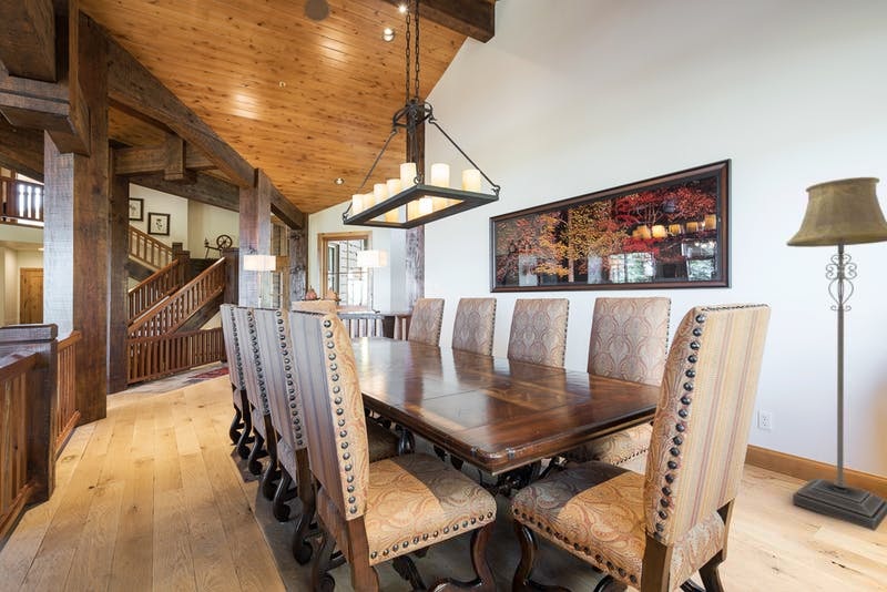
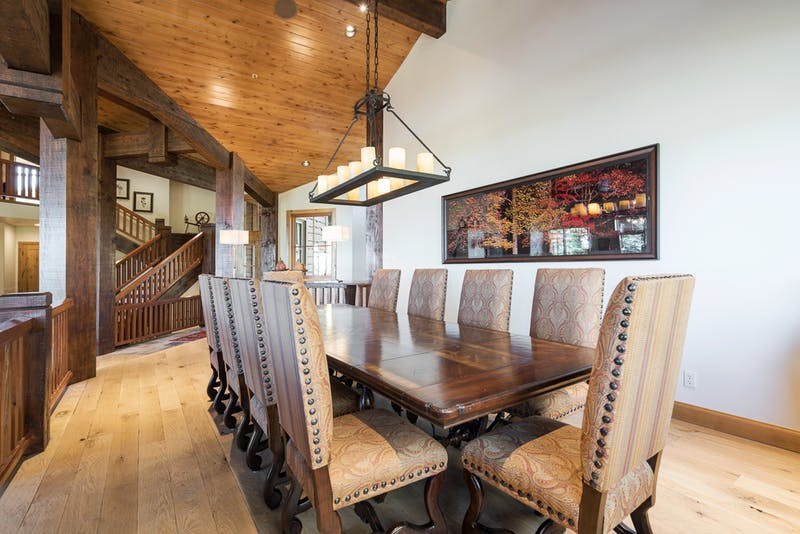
- floor lamp (840, 346)
